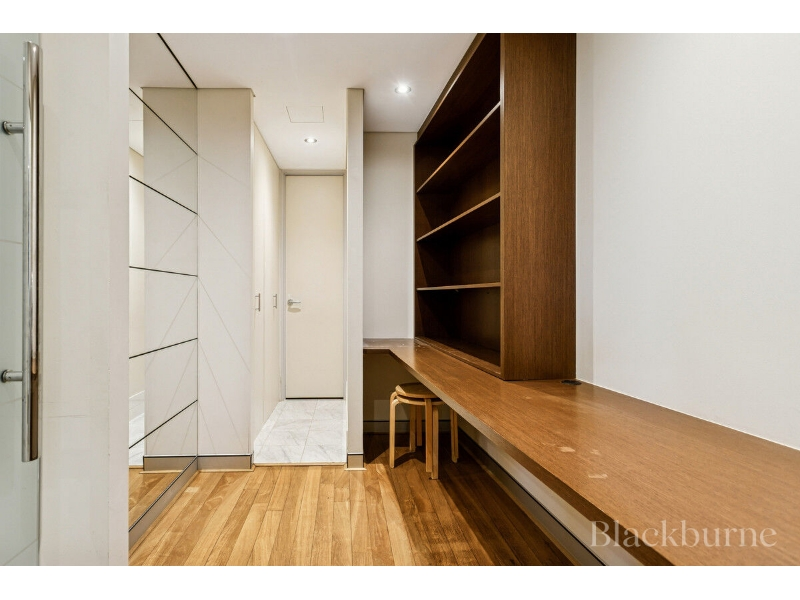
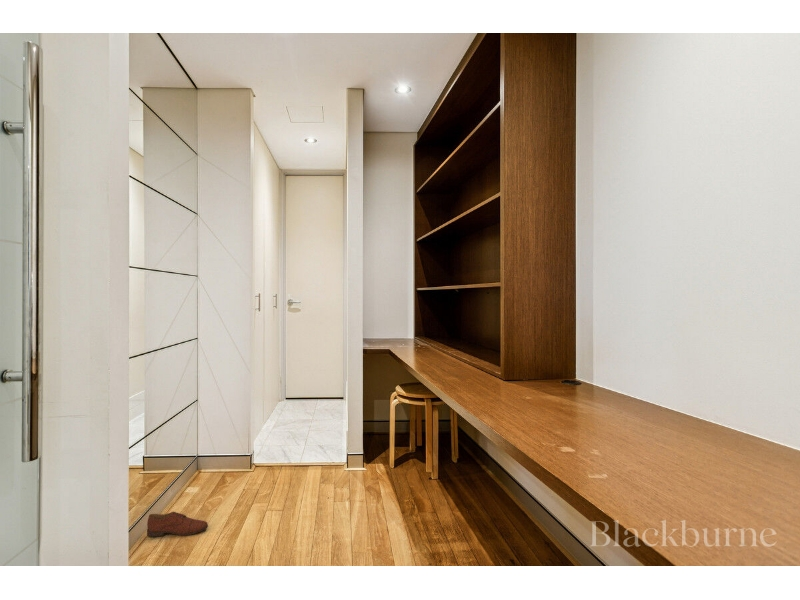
+ shoe (178, 521)
